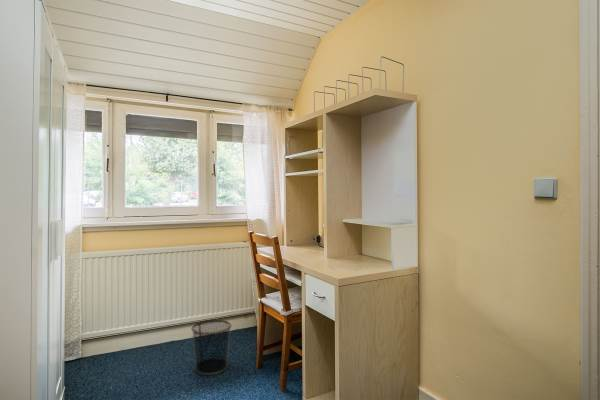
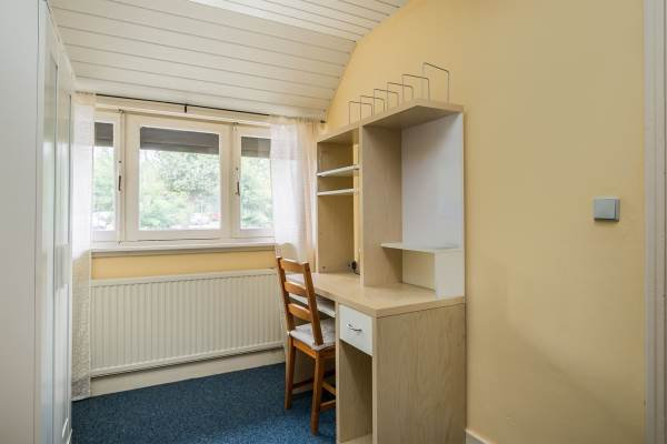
- waste bin (211, 346)
